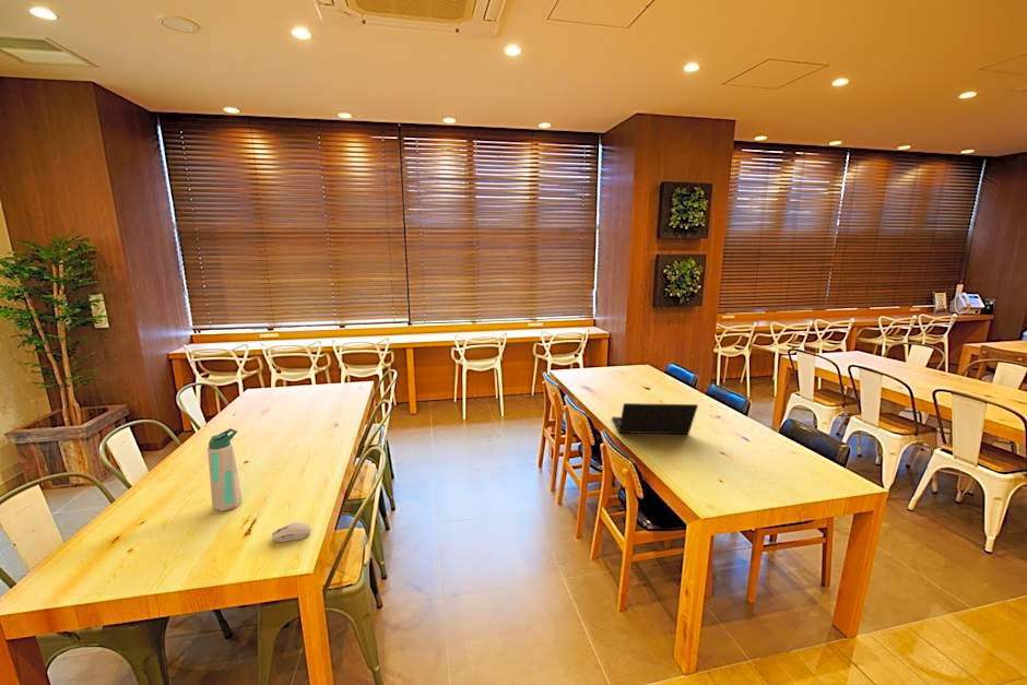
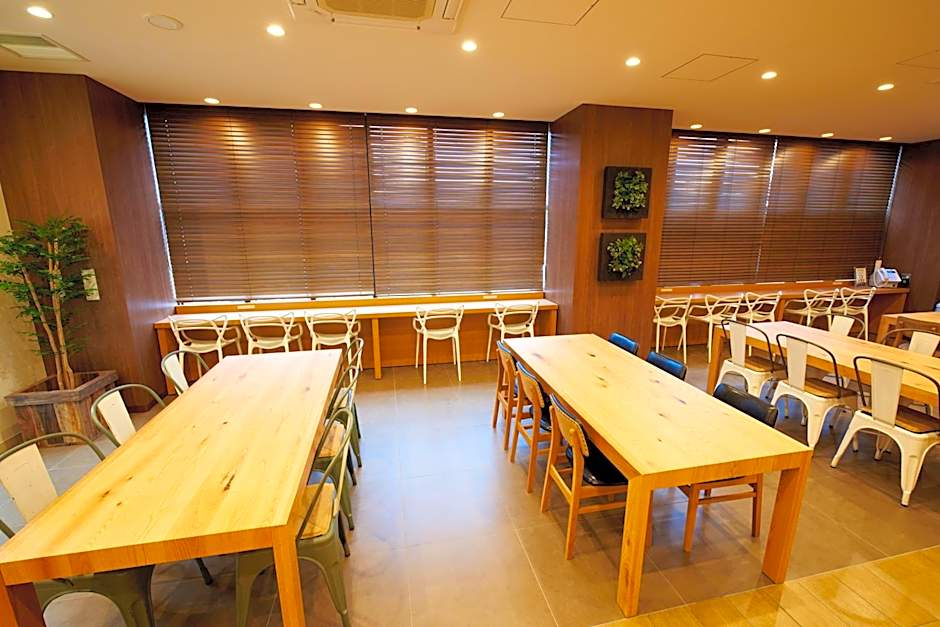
- computer mouse (291, 530)
- water bottle (225, 470)
- laptop (651, 412)
